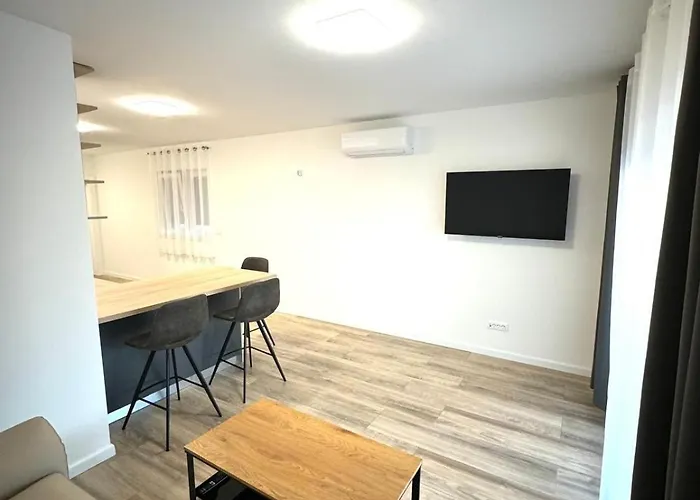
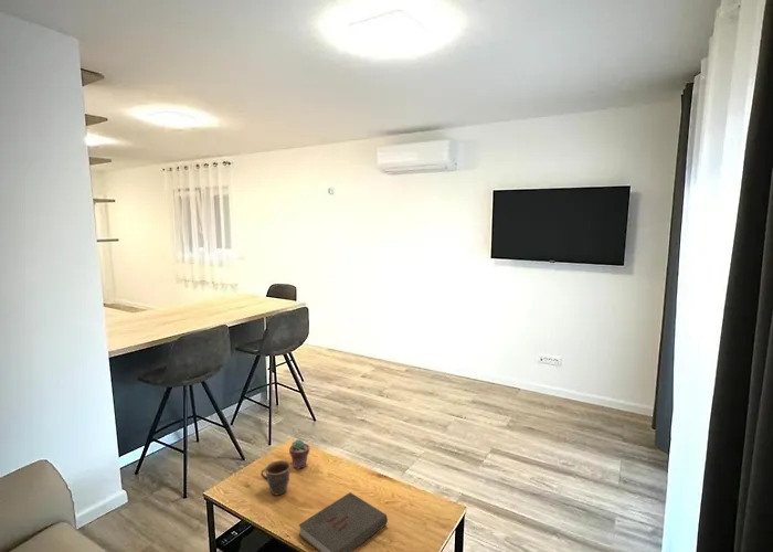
+ book (343, 524)
+ mug (276, 478)
+ potted succulent (299, 452)
